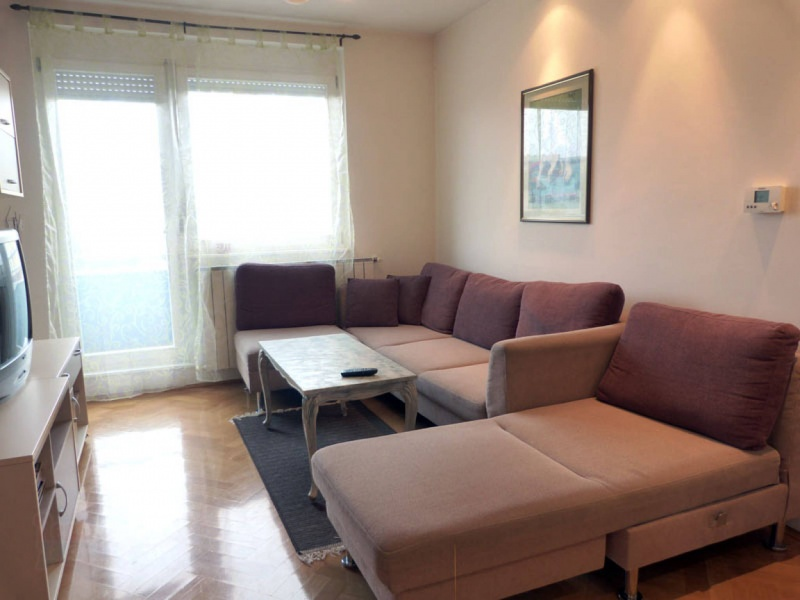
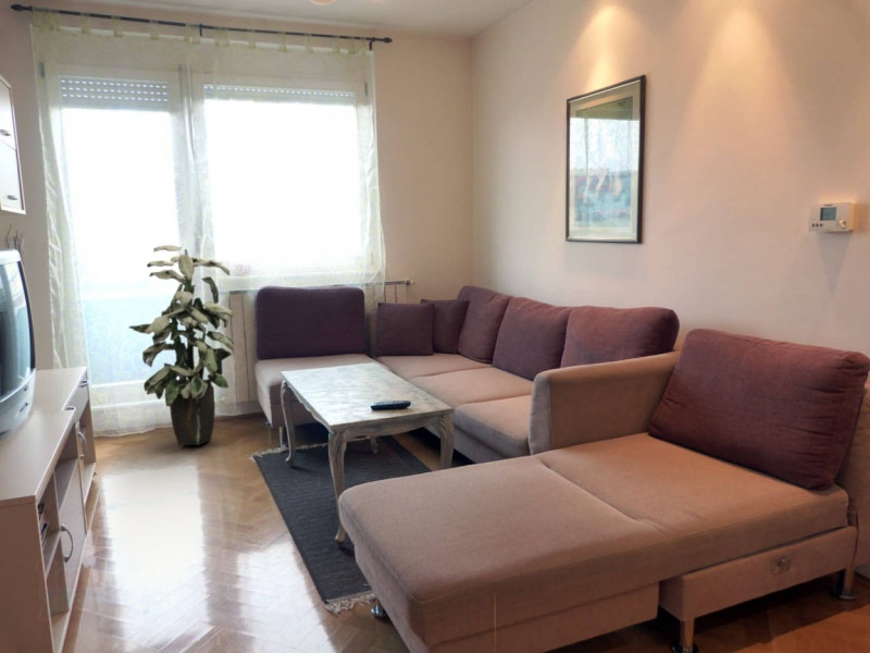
+ indoor plant (185, 345)
